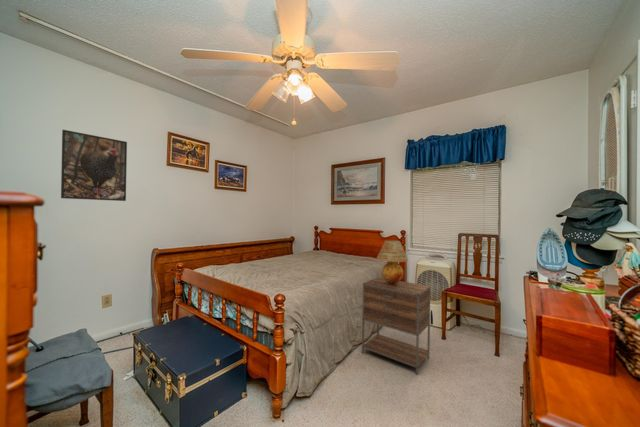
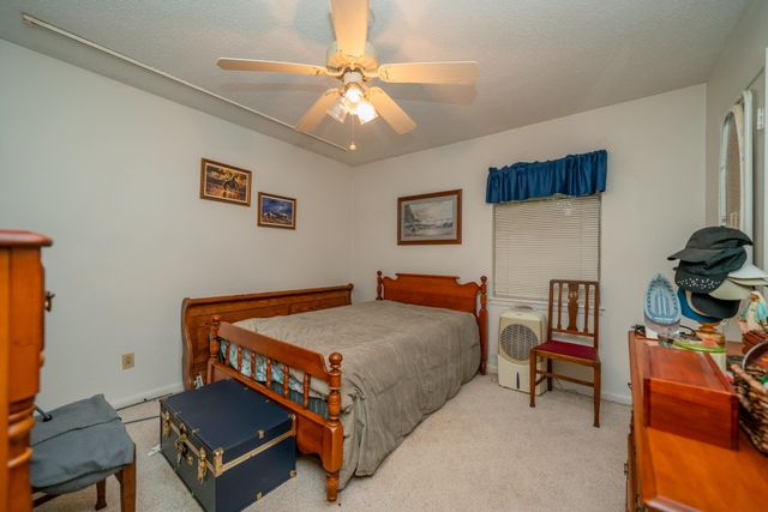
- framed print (96, 167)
- table lamp (392, 261)
- nightstand (395, 320)
